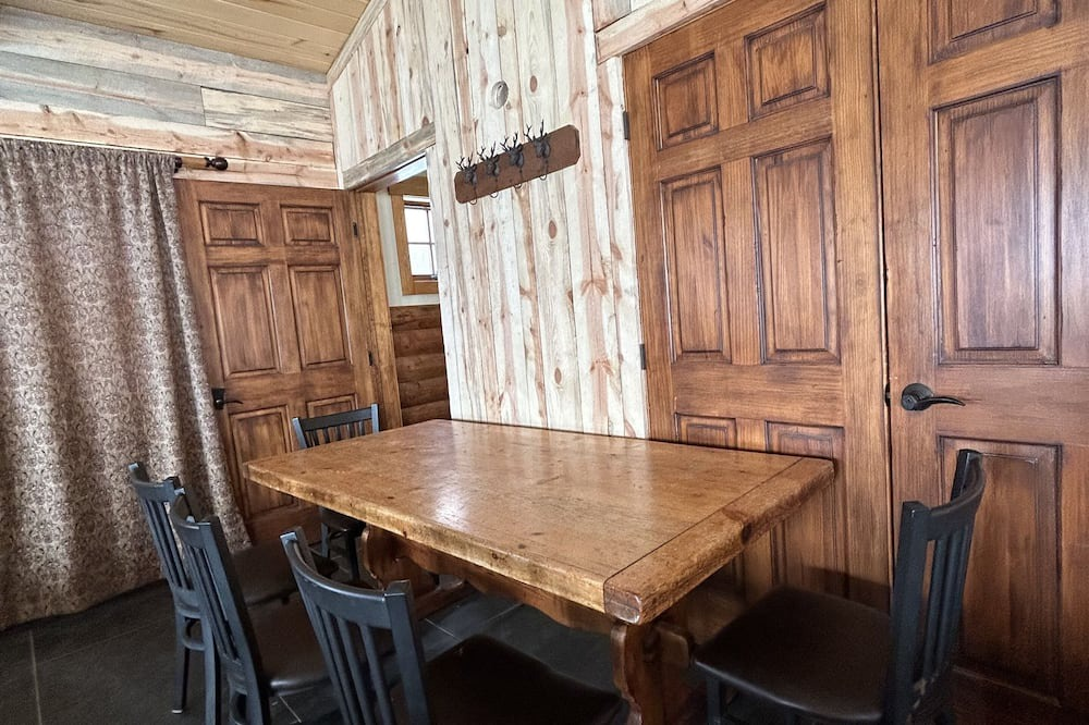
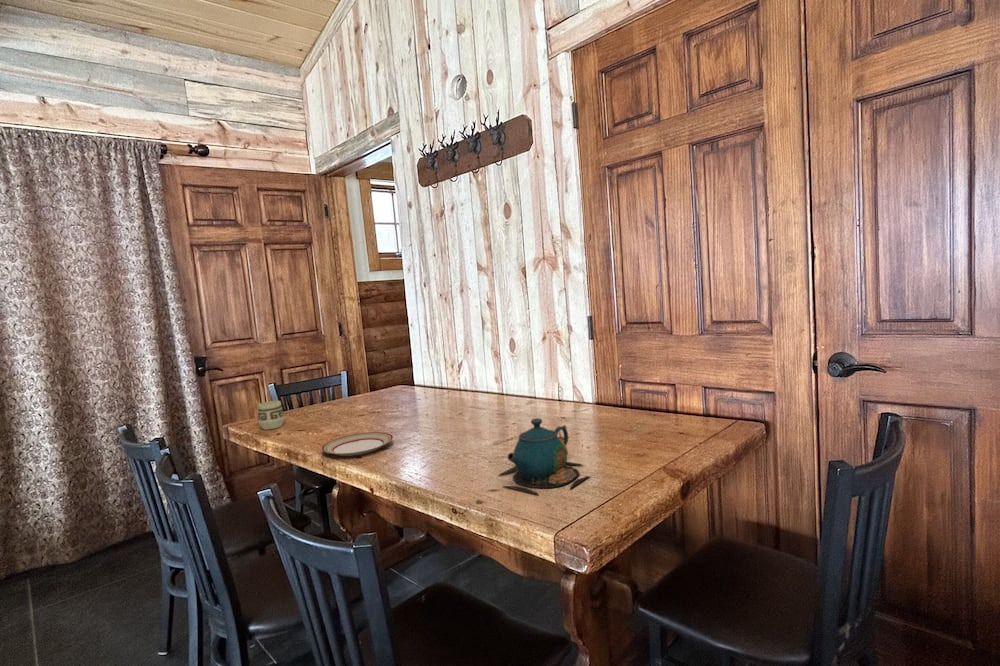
+ cup (270, 415)
+ teapot (543, 447)
+ plate (358, 445)
